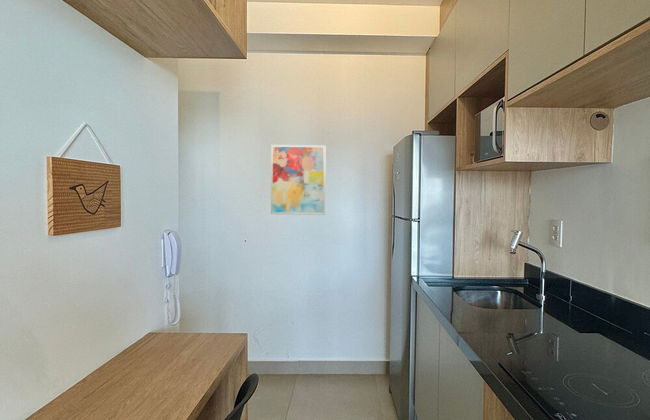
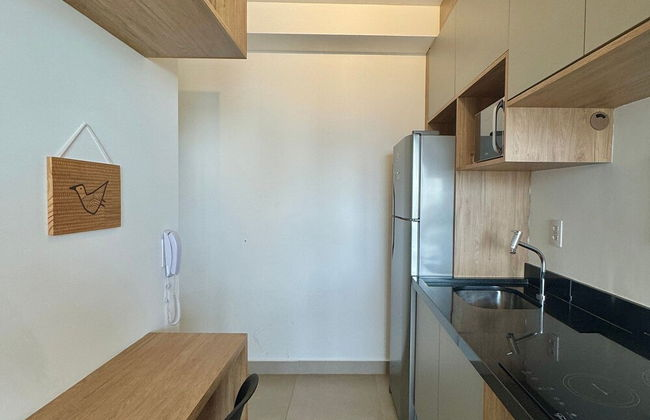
- wall art (298, 180)
